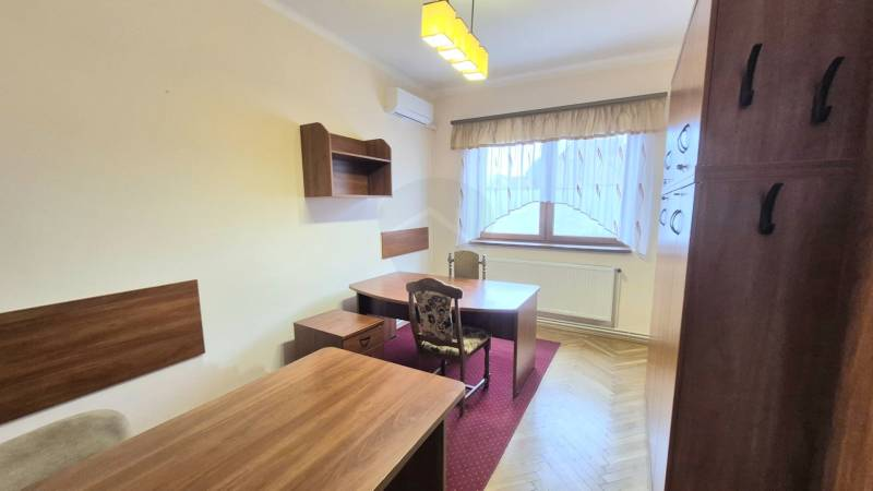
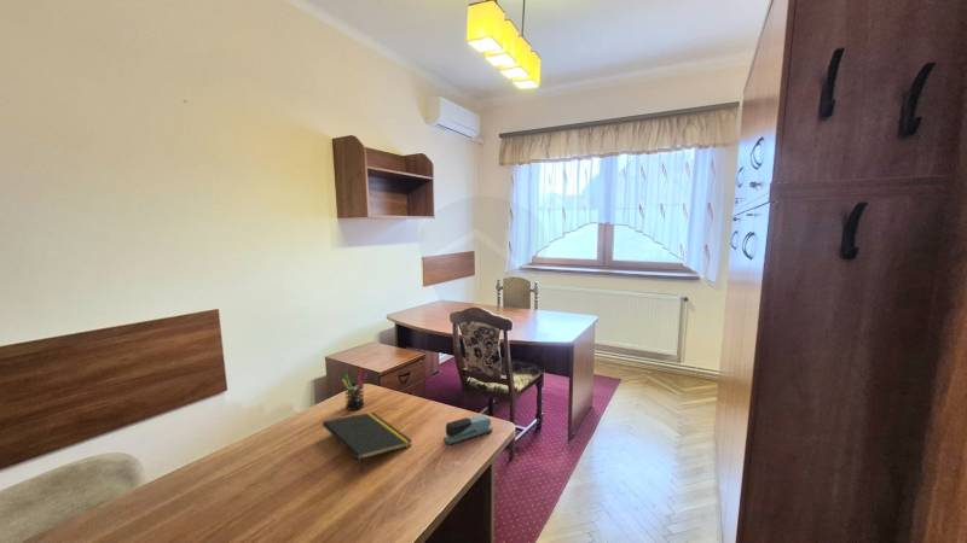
+ pen holder (353, 387)
+ notepad (366, 432)
+ stapler (468, 426)
